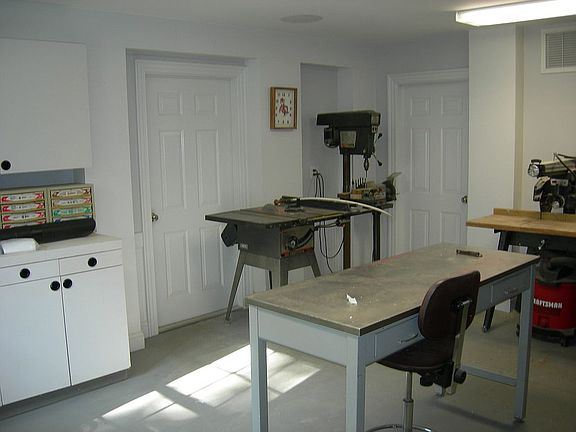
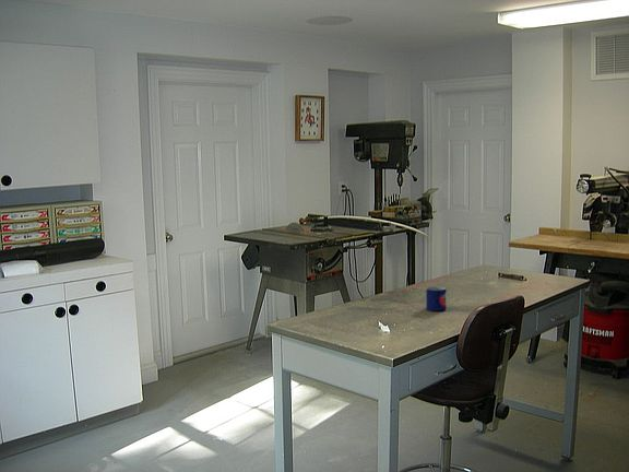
+ mug (438, 297)
